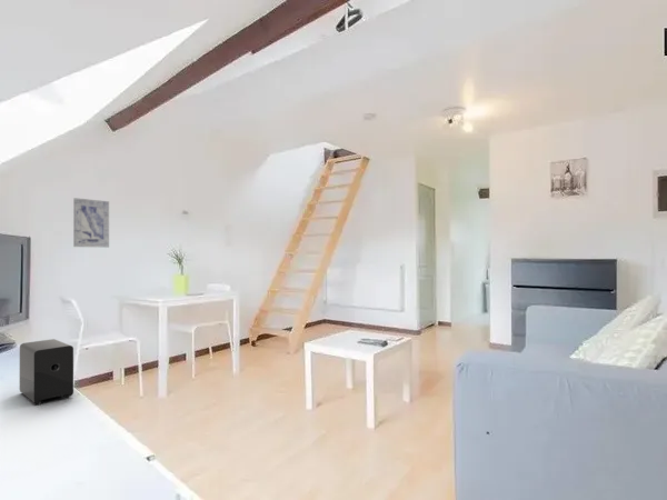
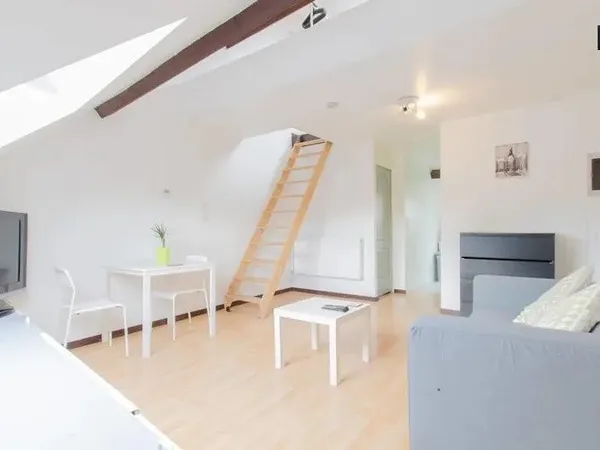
- wall art (91, 223)
- speaker (46, 369)
